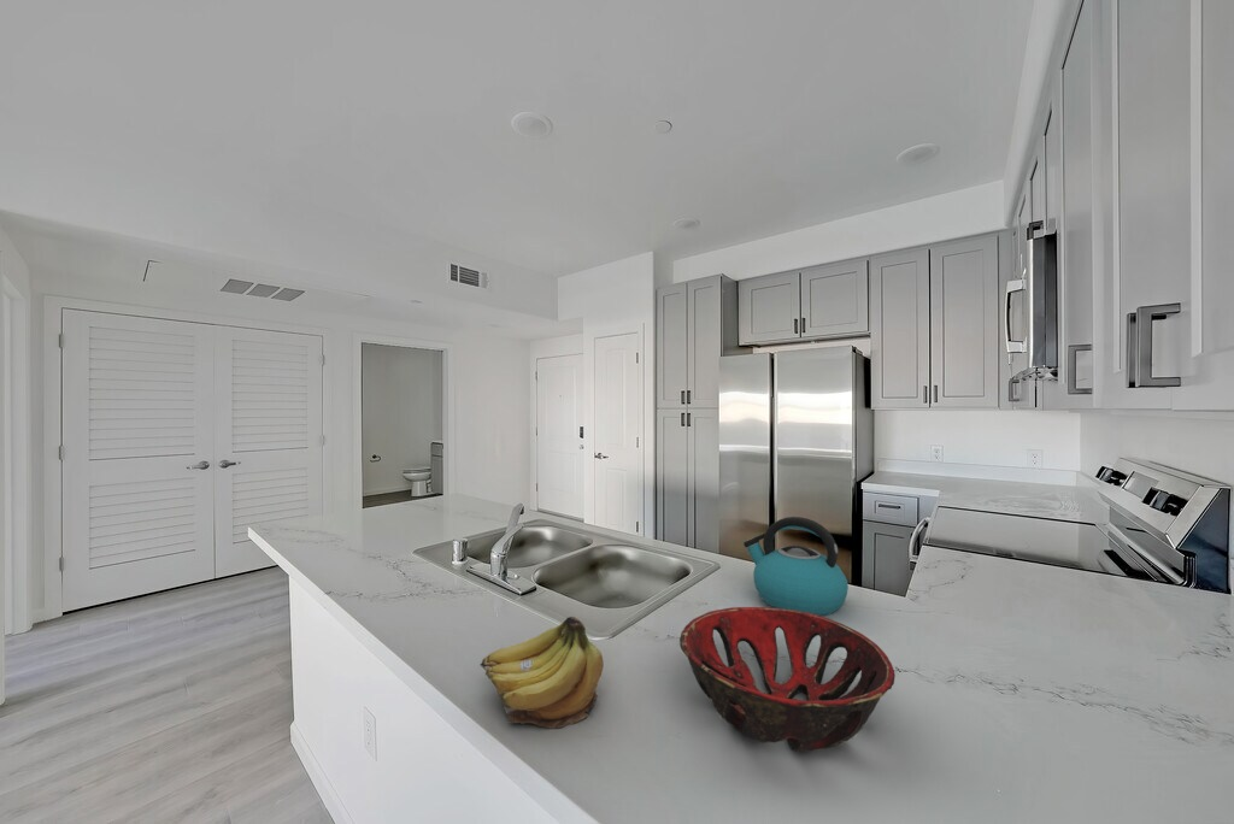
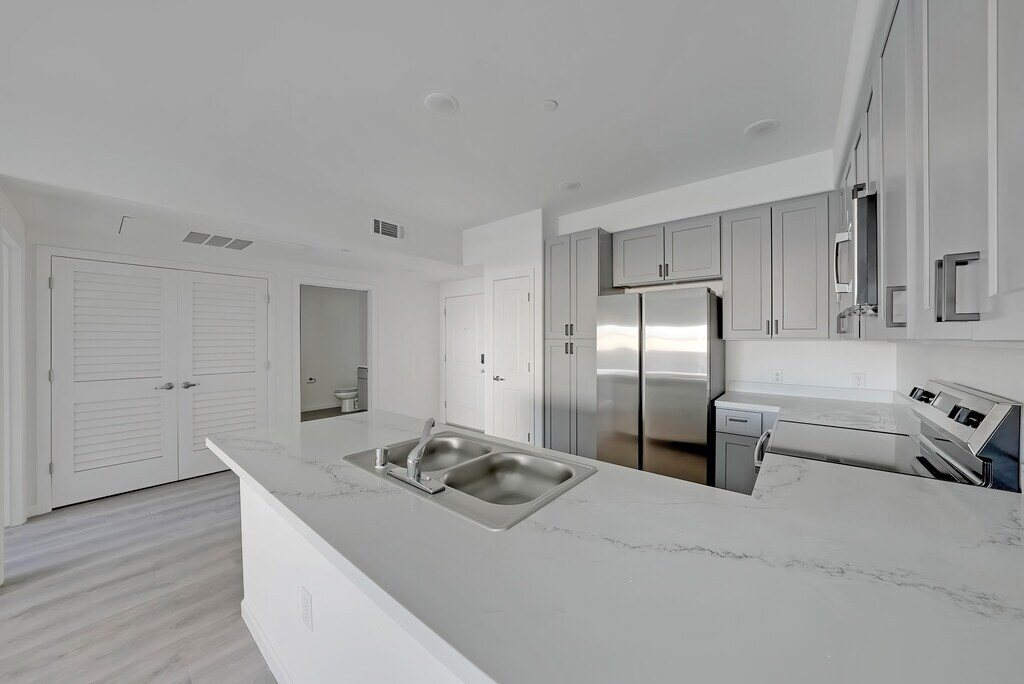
- kettle (792, 558)
- fruit (539, 660)
- decorative bowl (775, 673)
